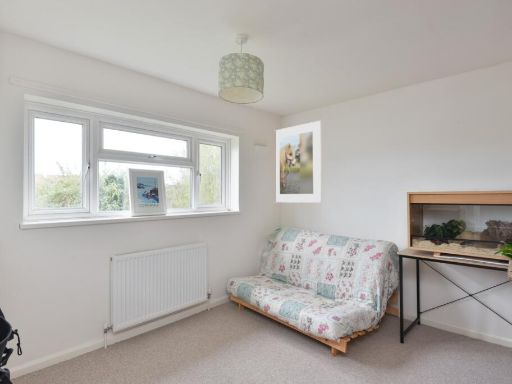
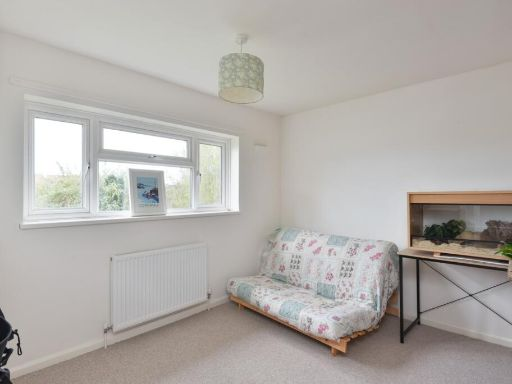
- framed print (295, 164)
